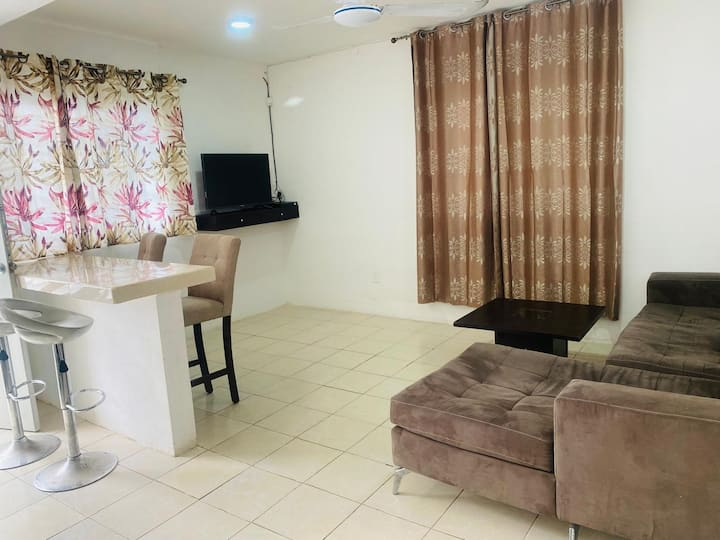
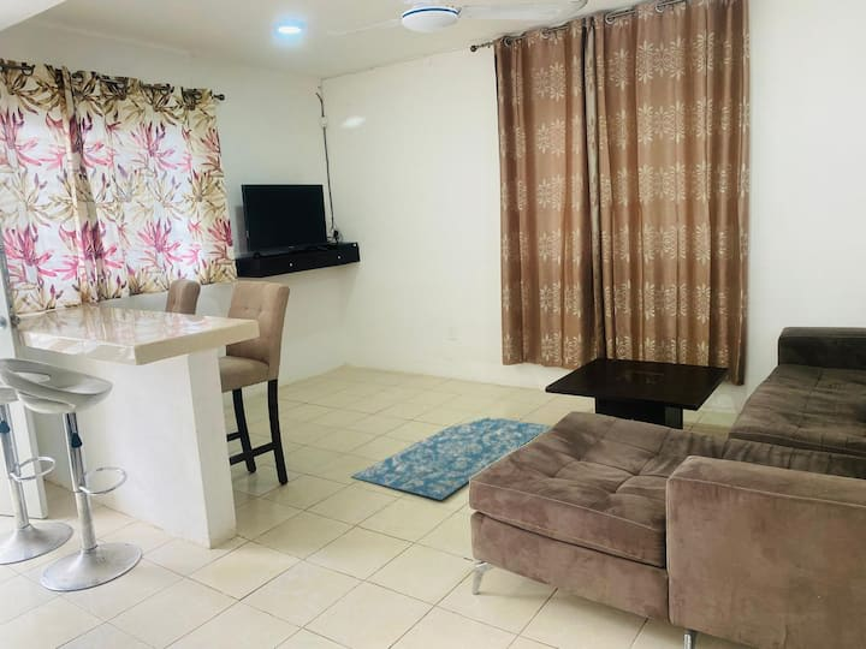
+ rug (459, 448)
